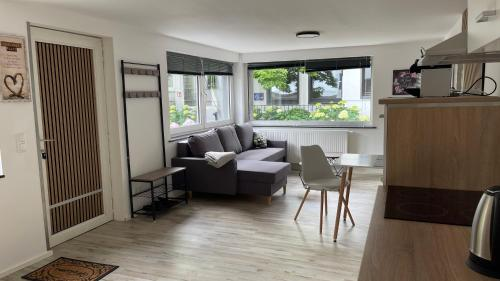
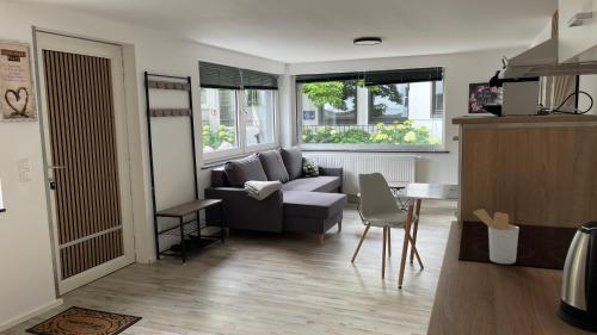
+ utensil holder (494, 234)
